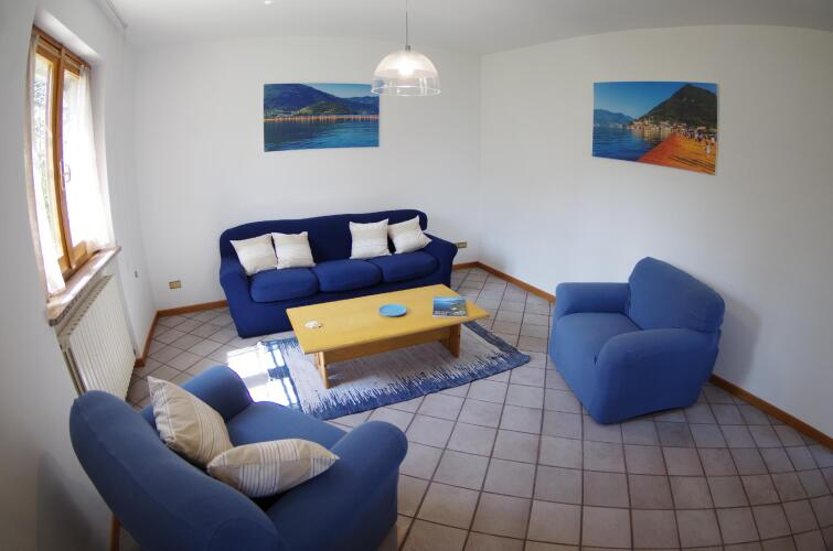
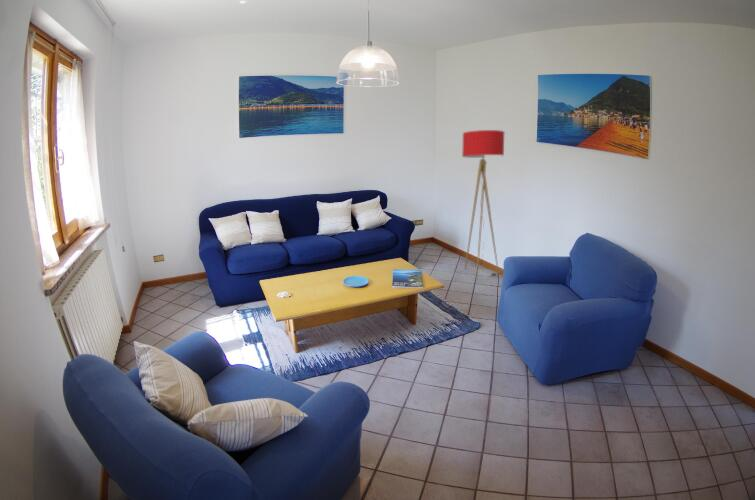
+ floor lamp (481, 205)
